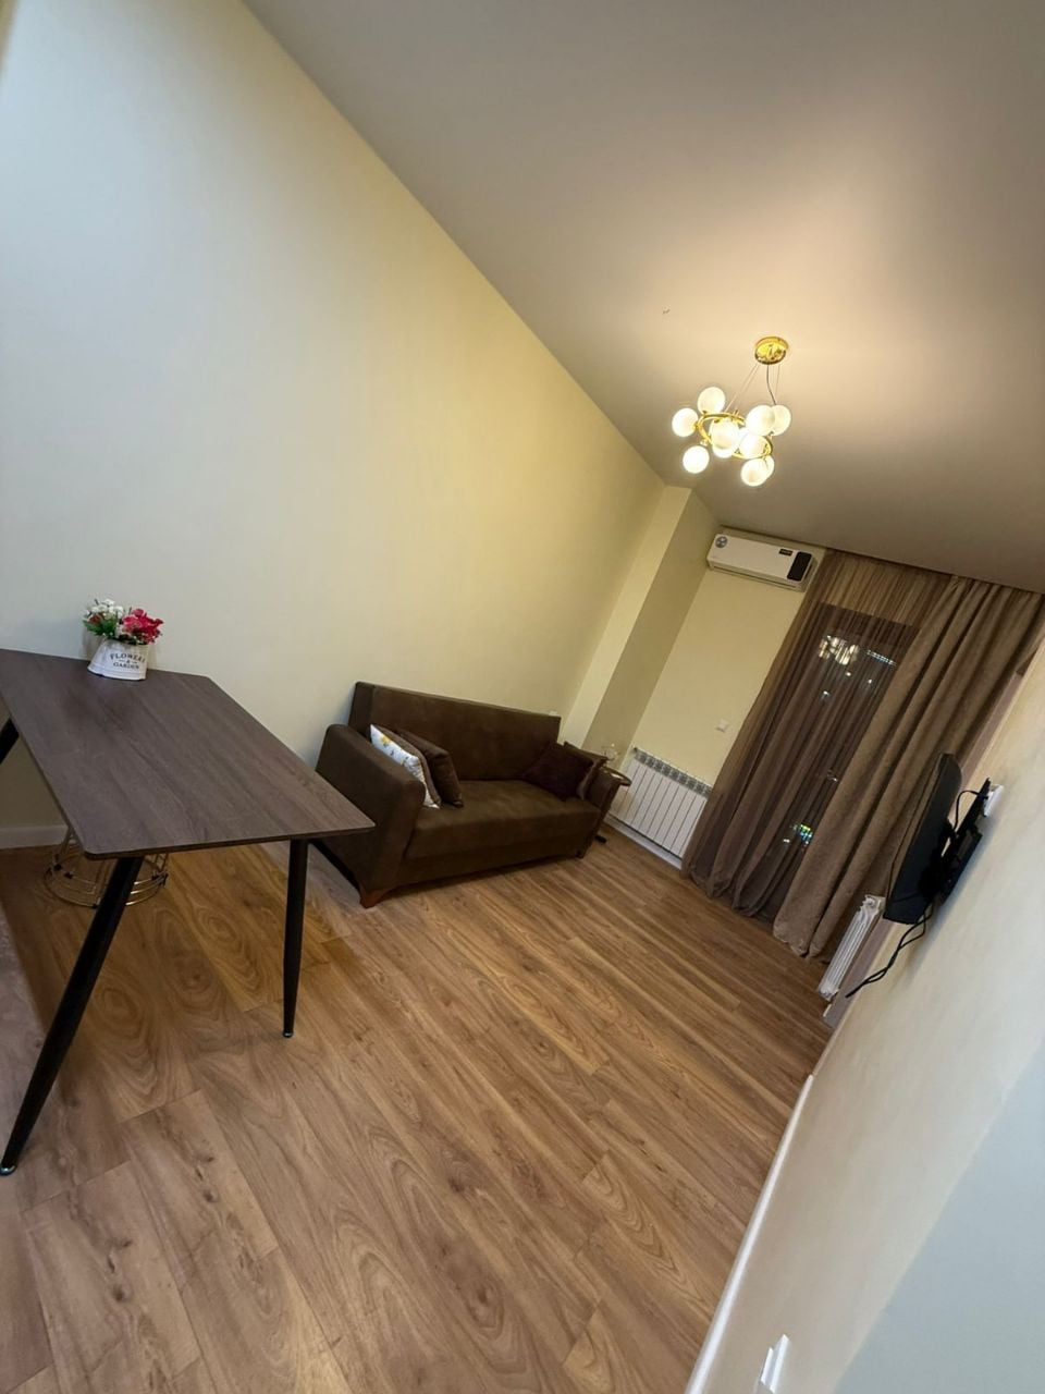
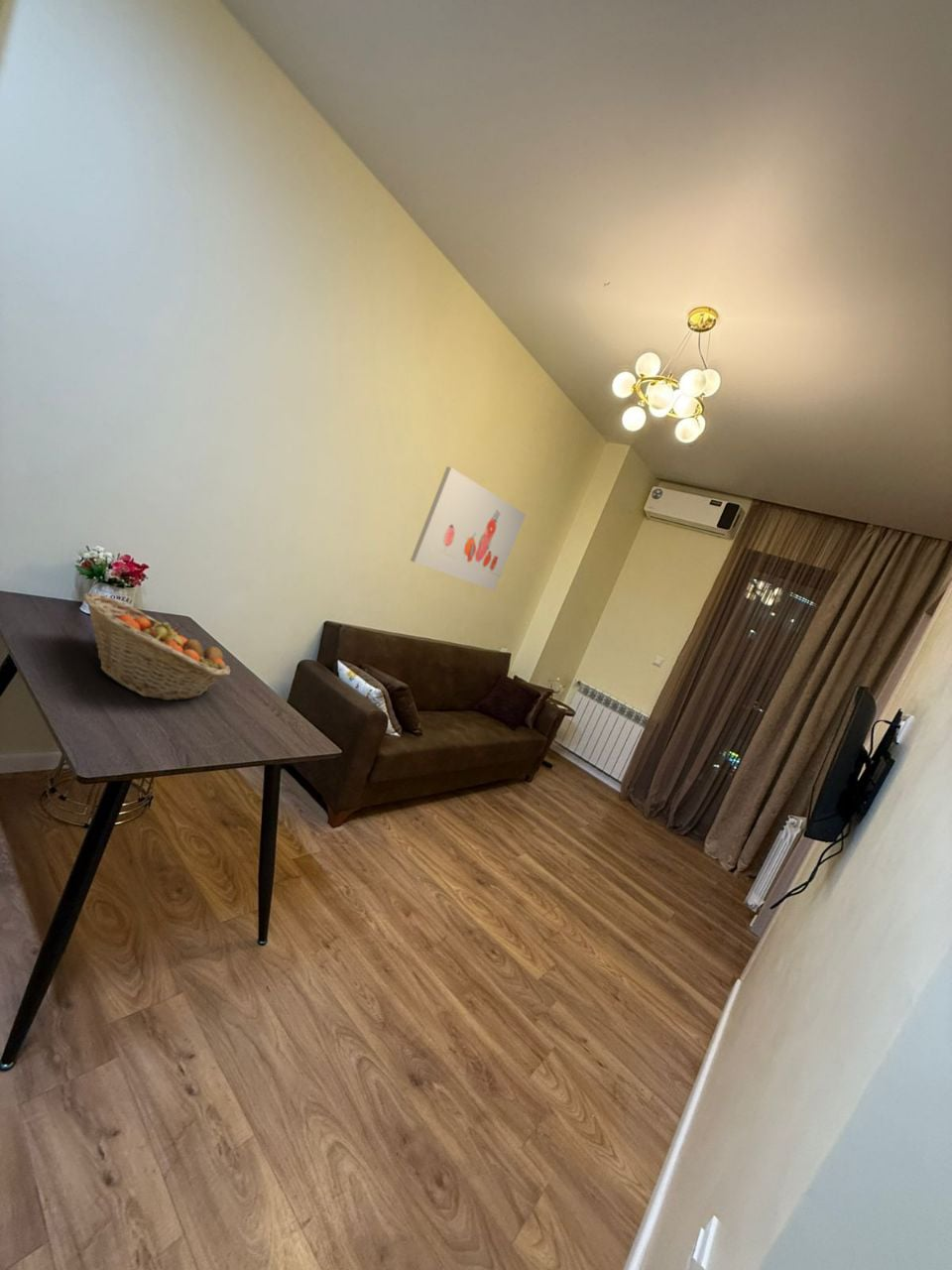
+ wall art (473, 535)
+ fruit basket (156, 646)
